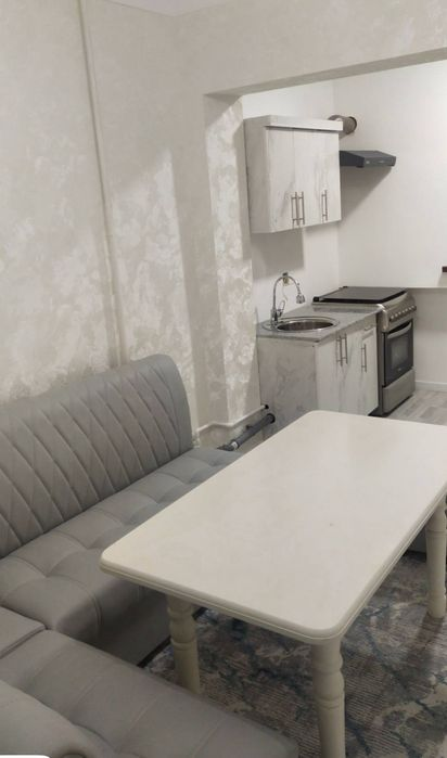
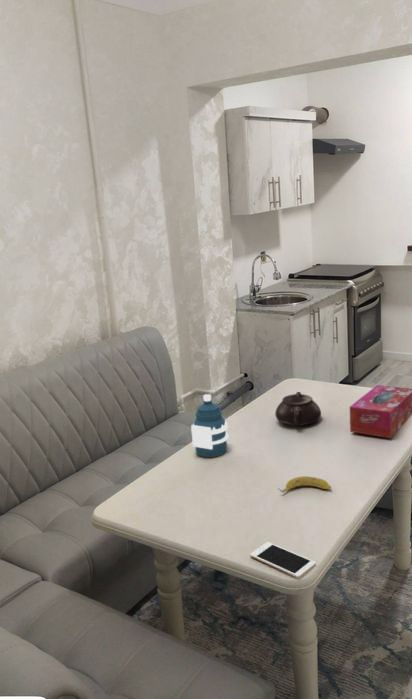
+ water bottle (209, 423)
+ cell phone (282, 559)
+ banana (305, 485)
+ tissue box (383, 409)
+ teapot (296, 407)
